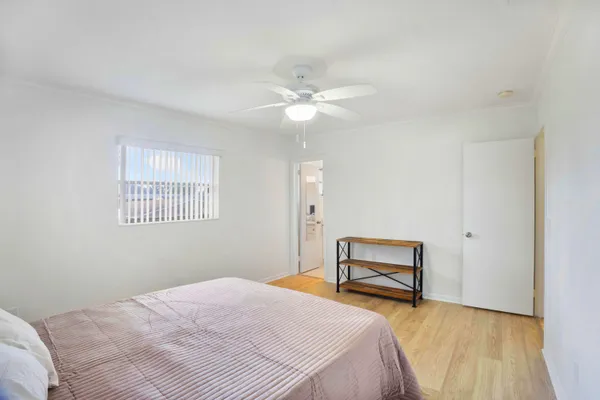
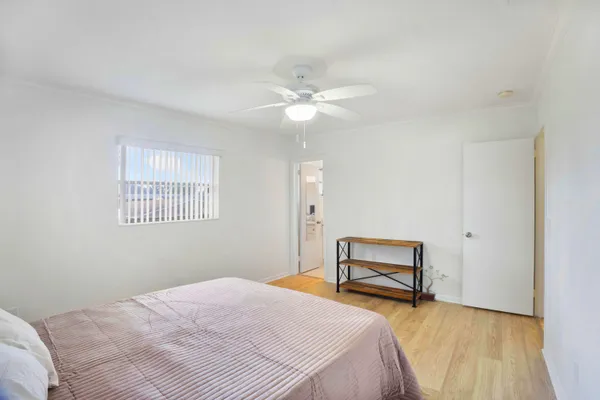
+ potted plant (431, 283)
